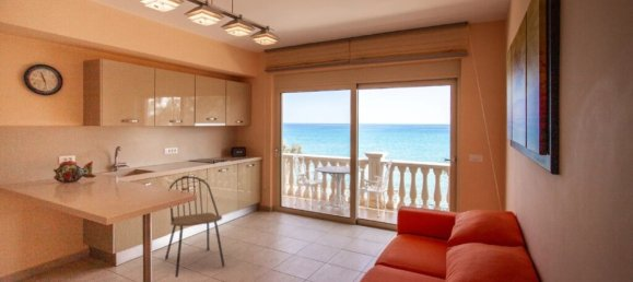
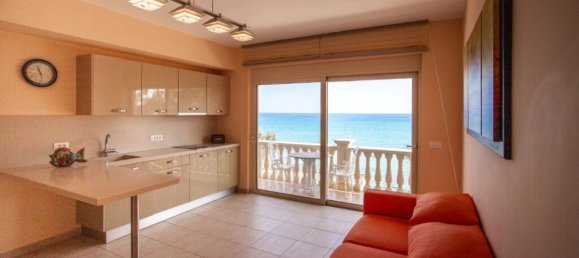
- dining chair (194, 221)
